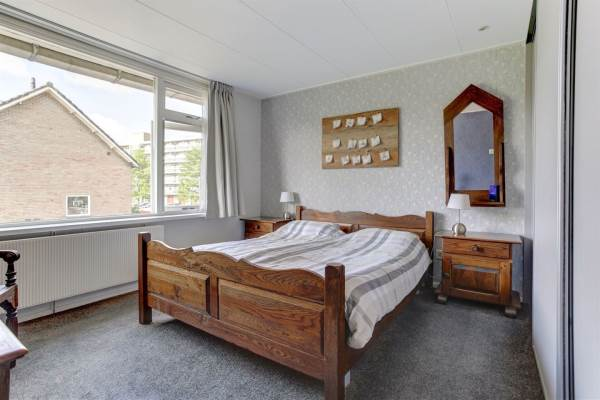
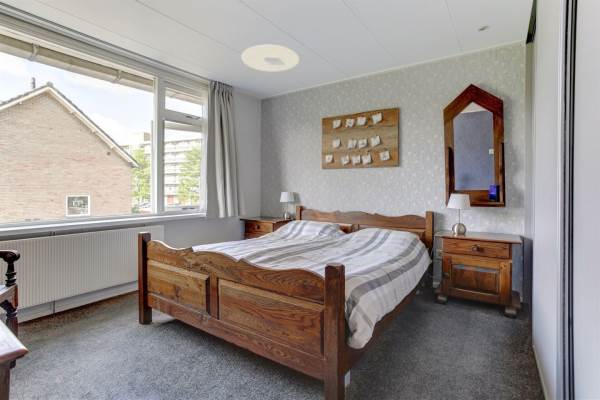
+ ceiling light (270, 56)
